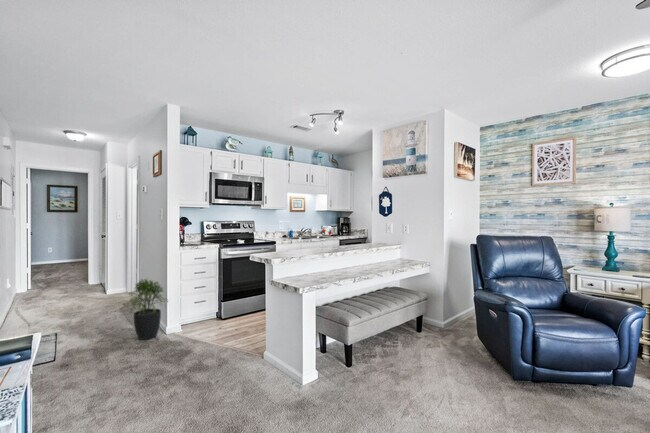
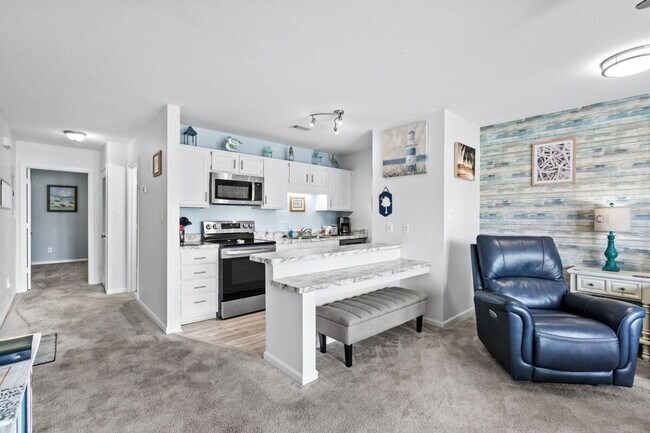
- potted plant (148, 306)
